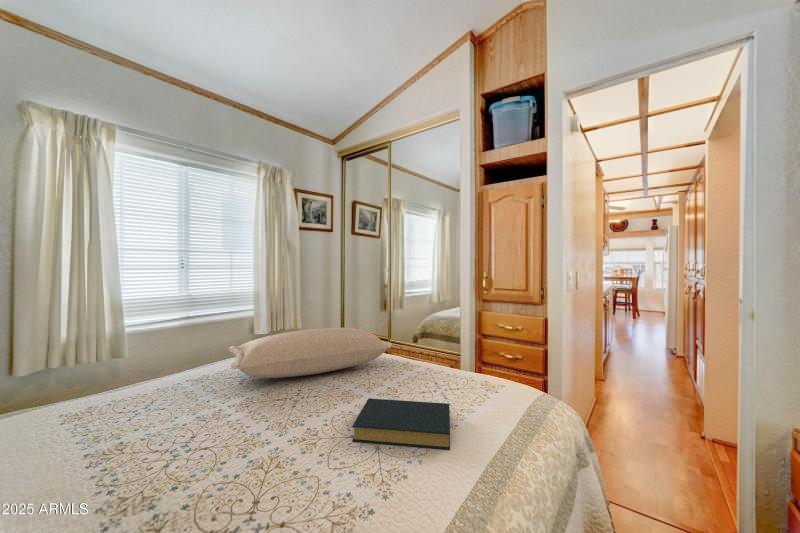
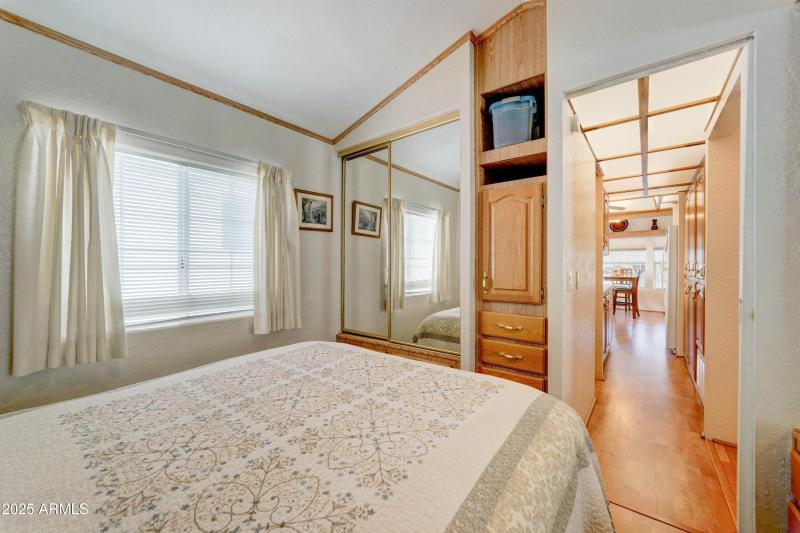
- pillow (312, 349)
- hardback book (404, 420)
